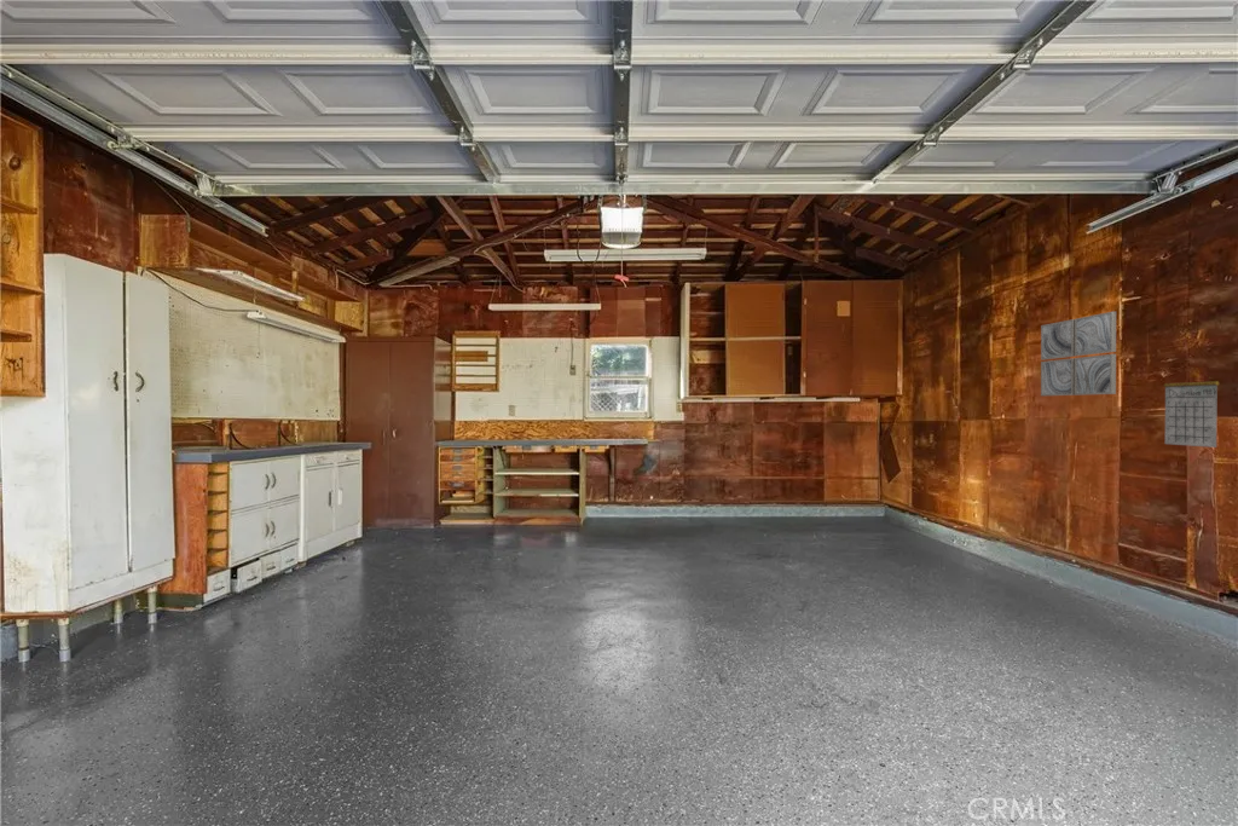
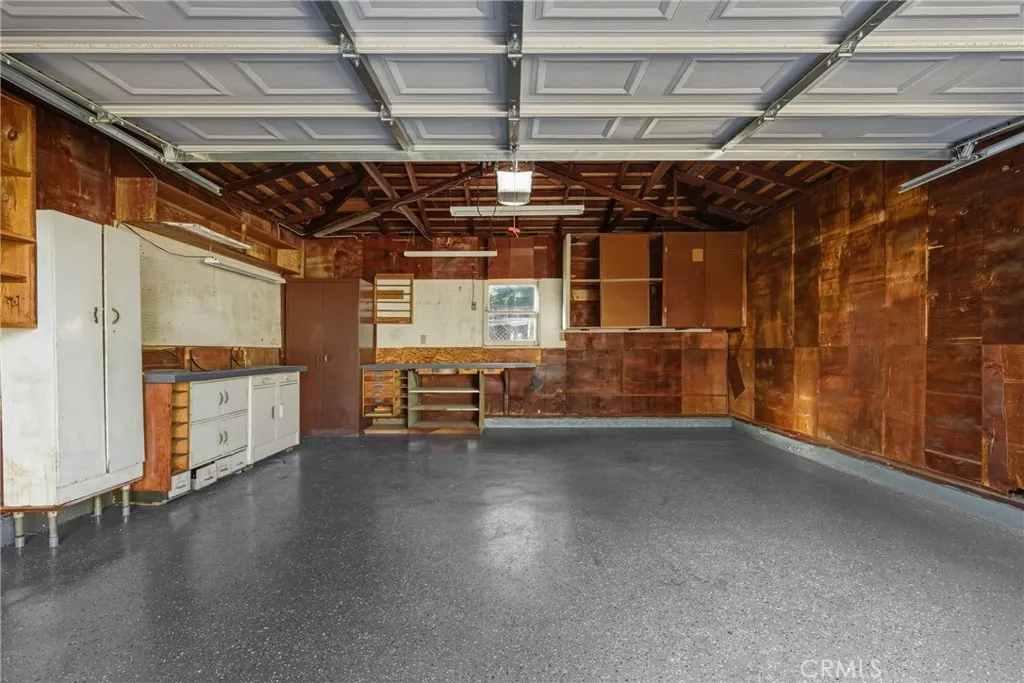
- wall art (1075, 356)
- calendar (1190, 406)
